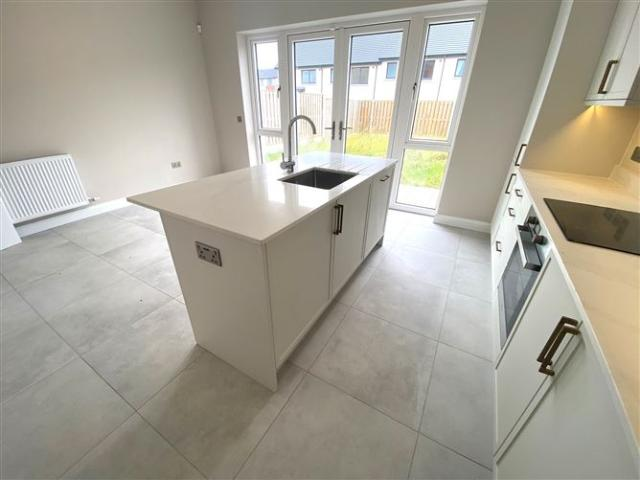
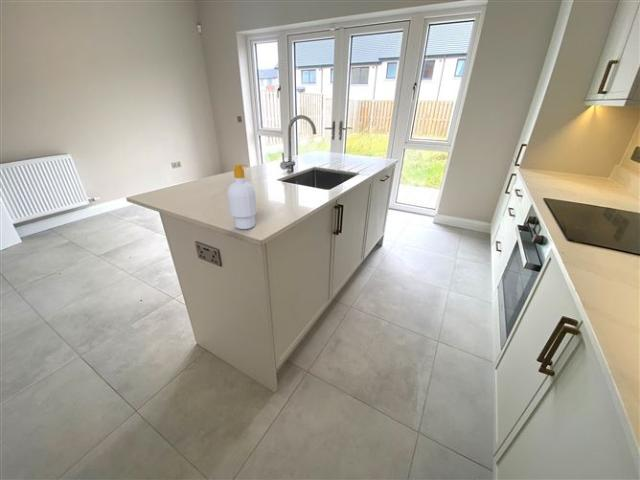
+ soap bottle (241, 197)
